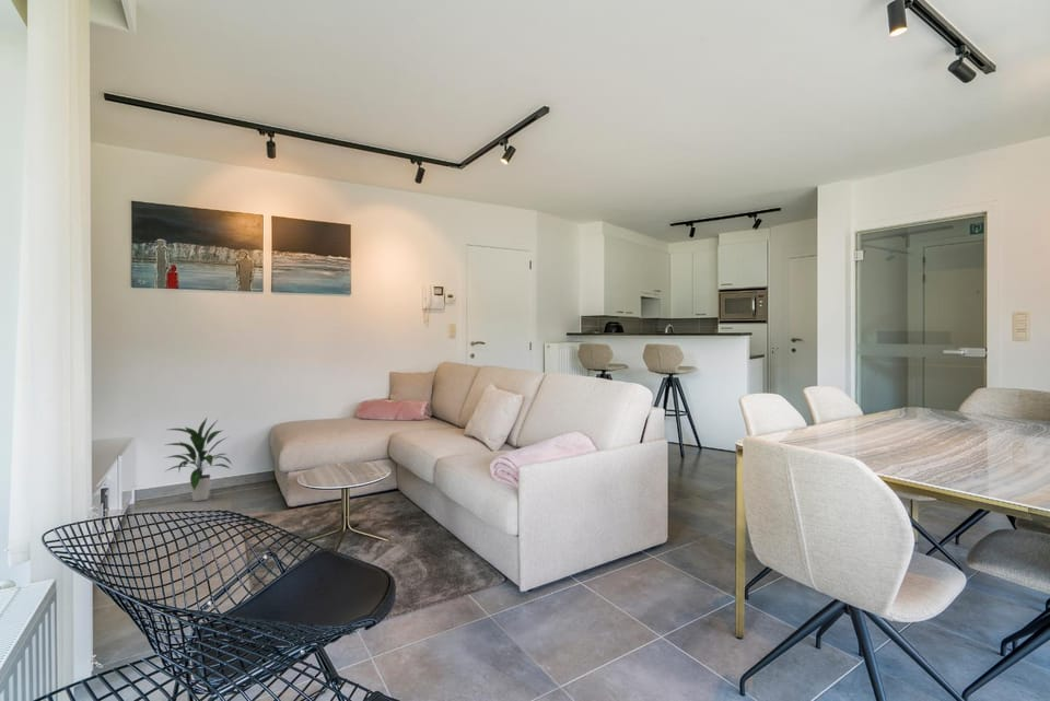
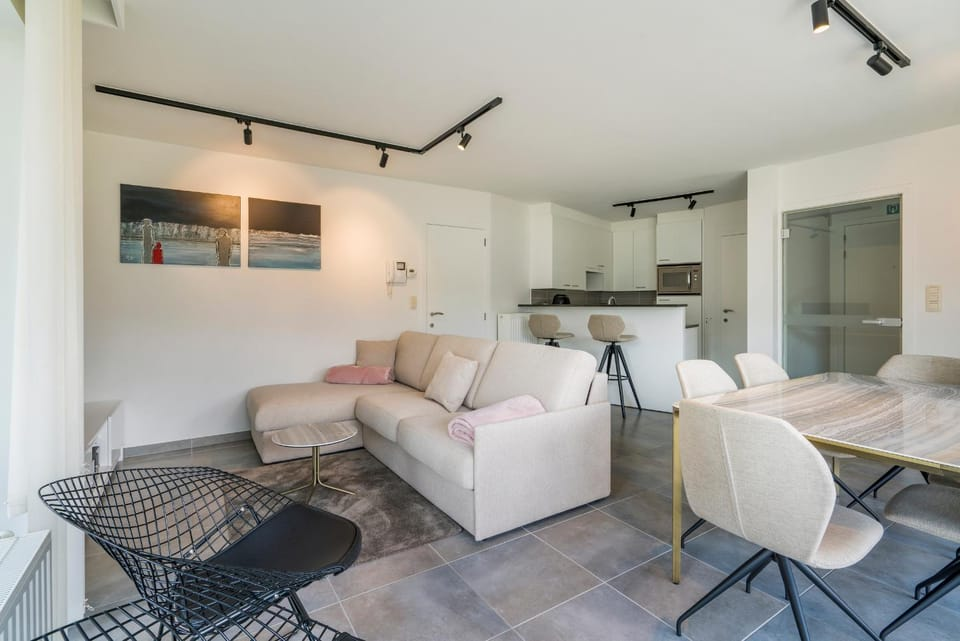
- indoor plant (198, 458)
